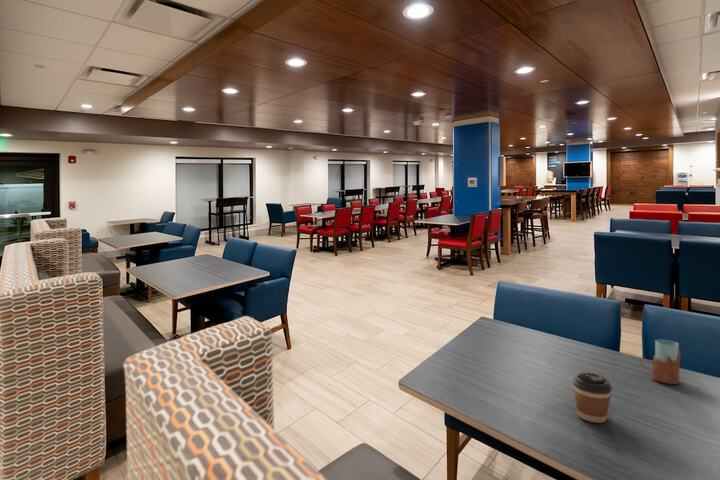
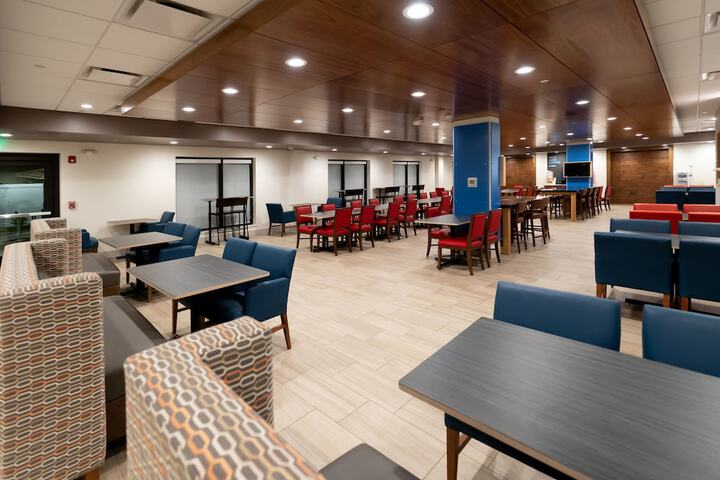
- drinking glass (659, 360)
- coffee cup (591, 394)
